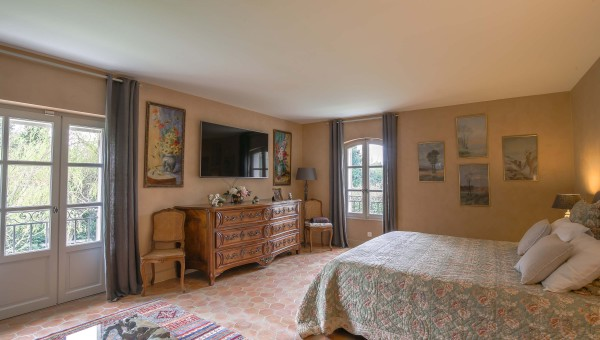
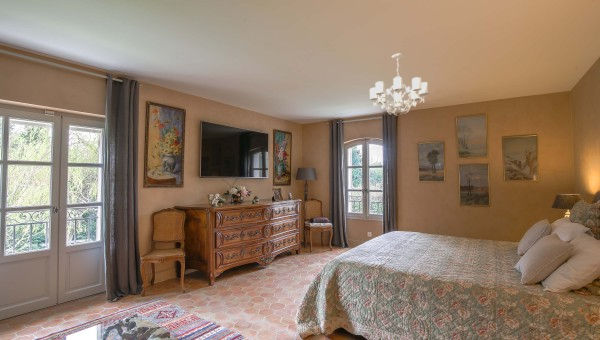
+ chandelier (397, 84)
